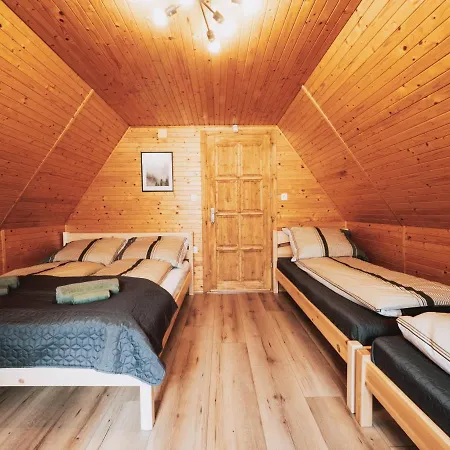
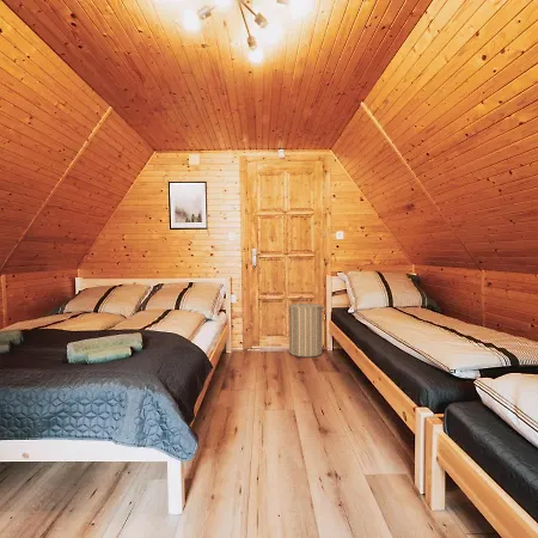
+ laundry hamper (305, 325)
